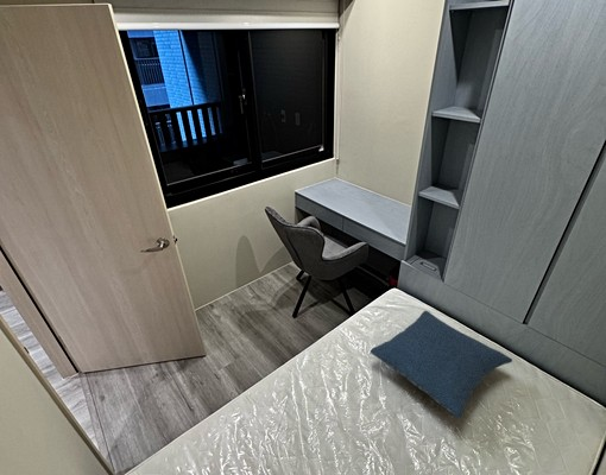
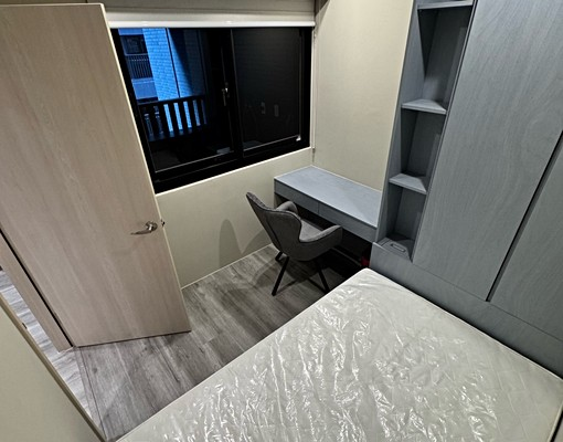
- pillow (438, 356)
